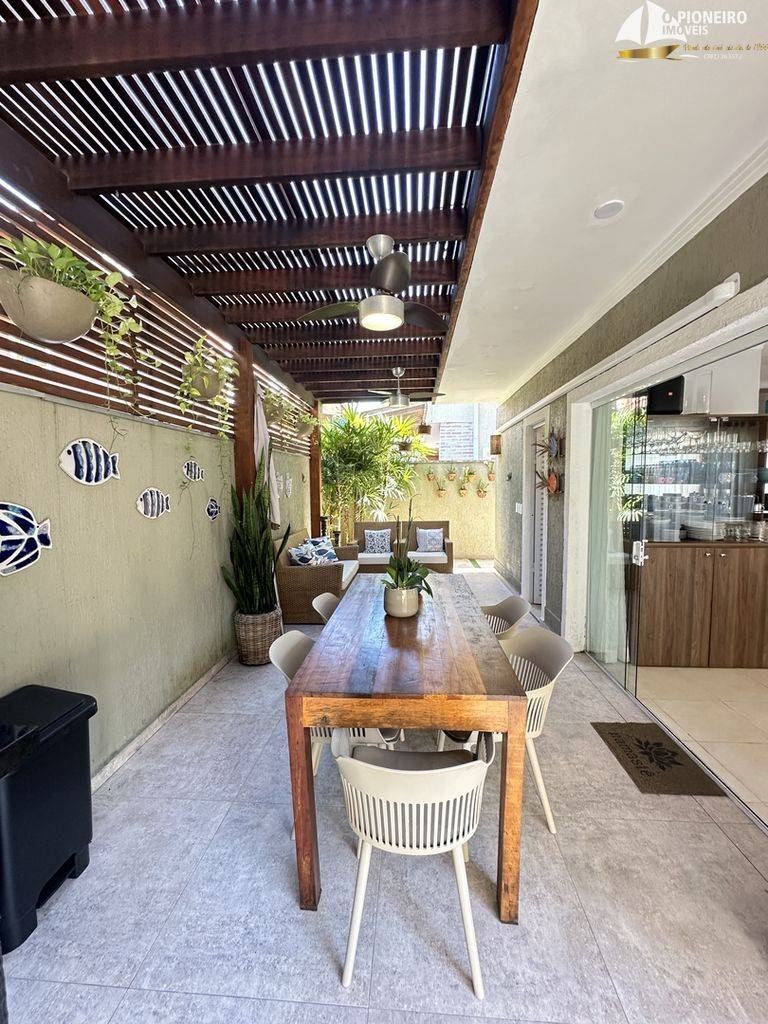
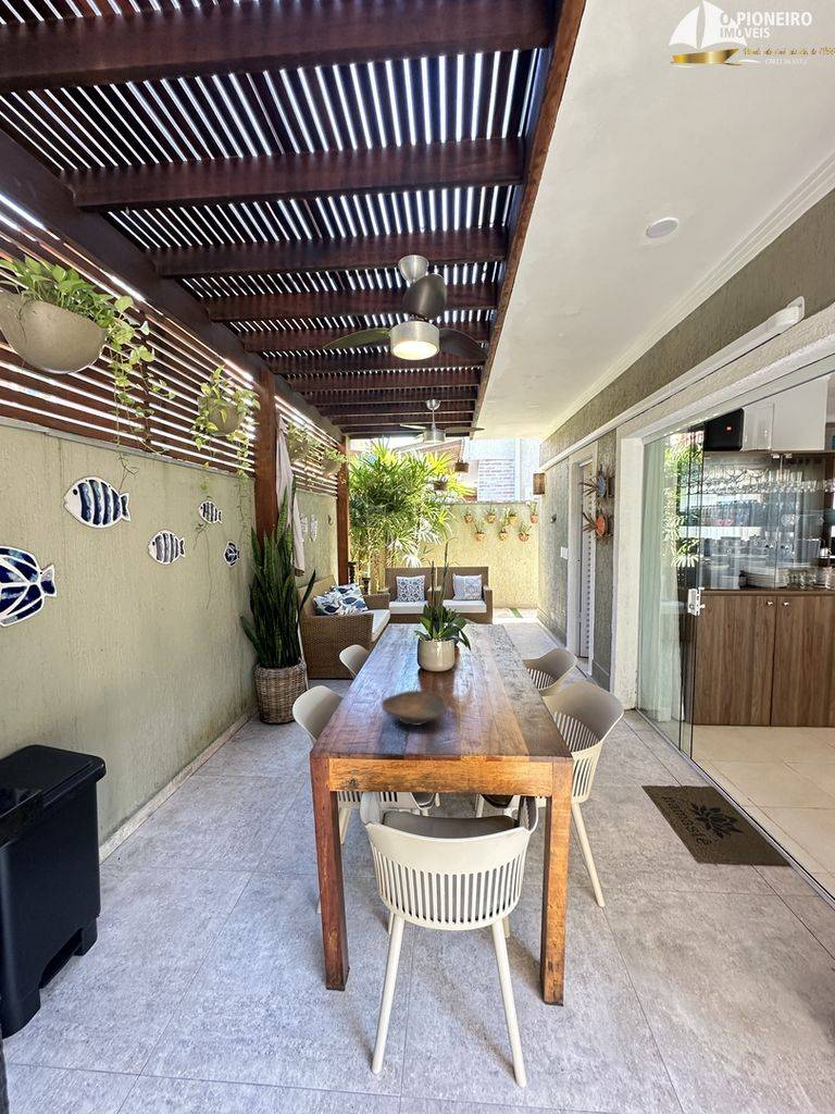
+ decorative bowl (413, 709)
